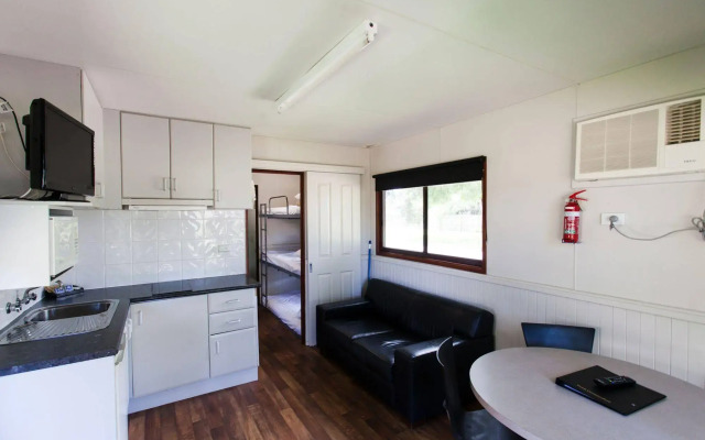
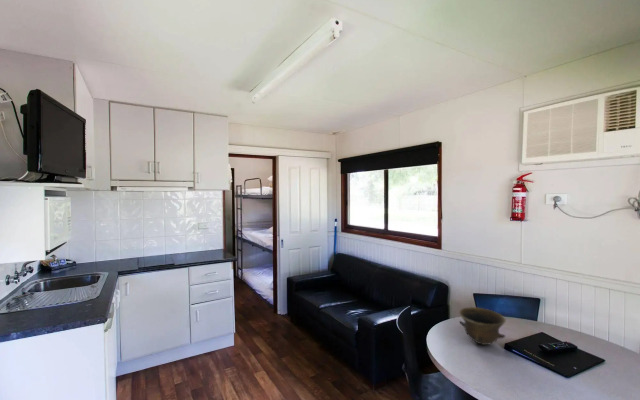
+ bowl (481, 329)
